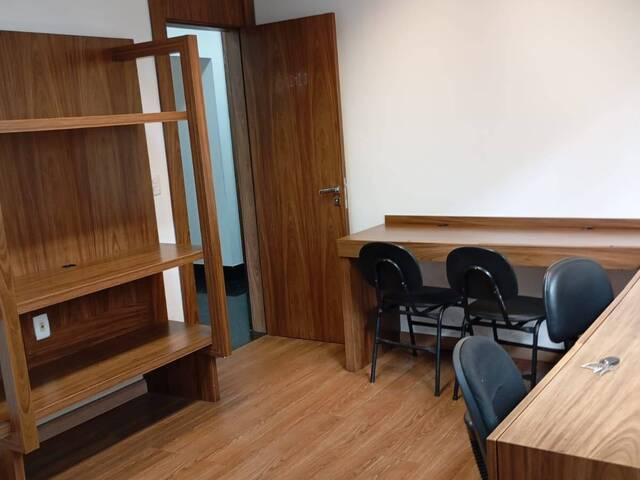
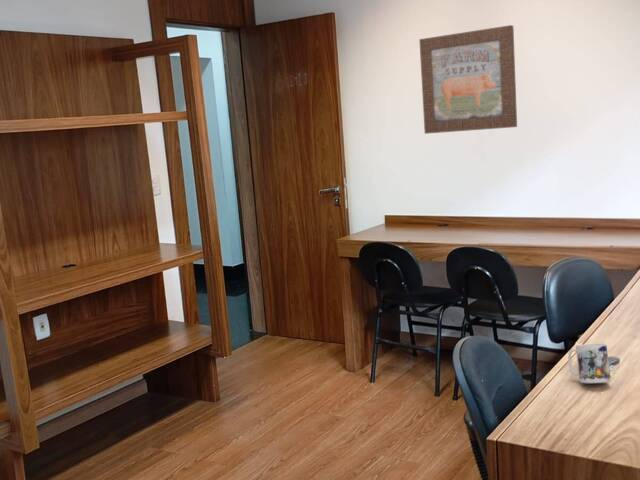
+ mug (587, 362)
+ wall art (467, 82)
